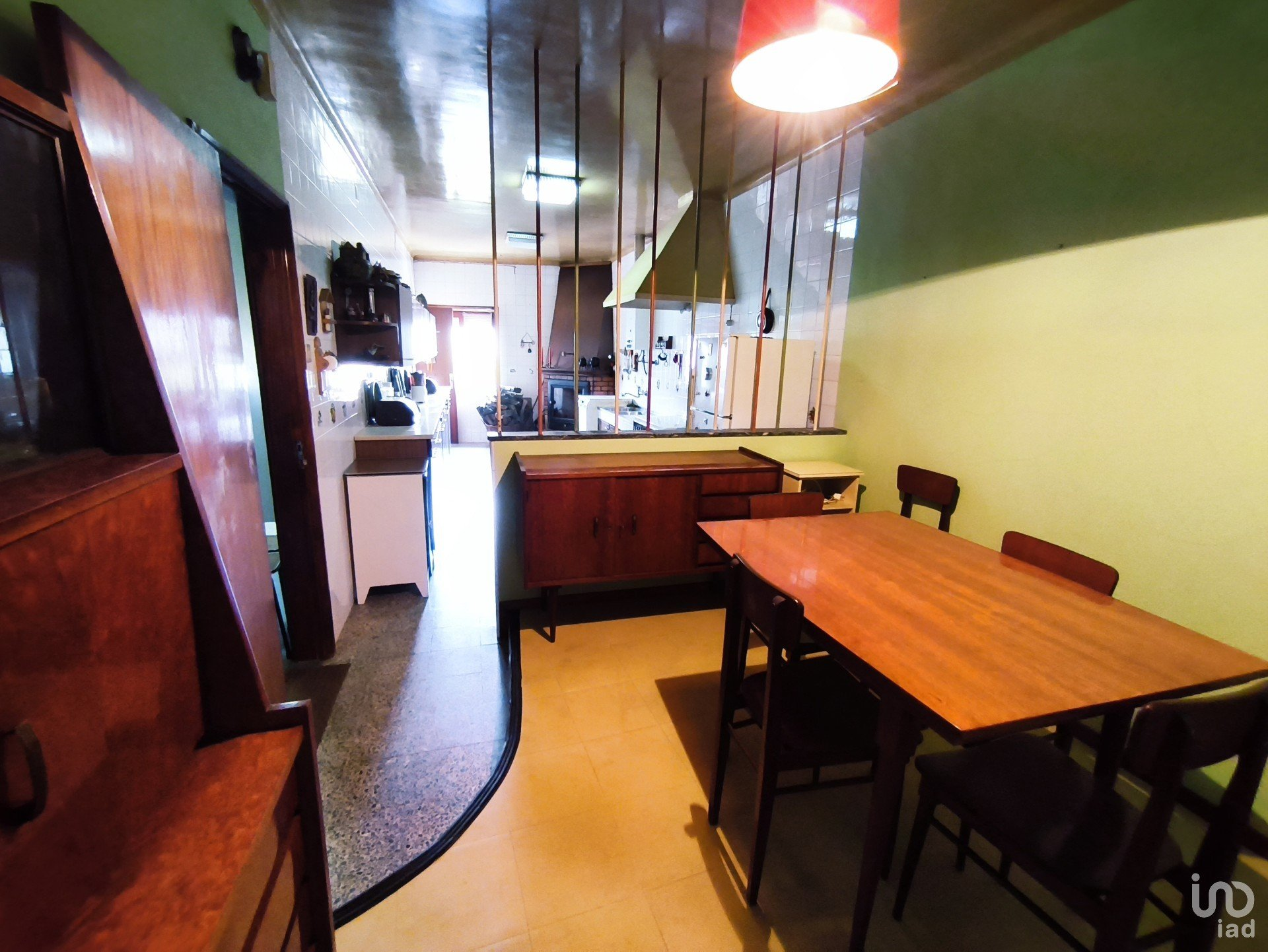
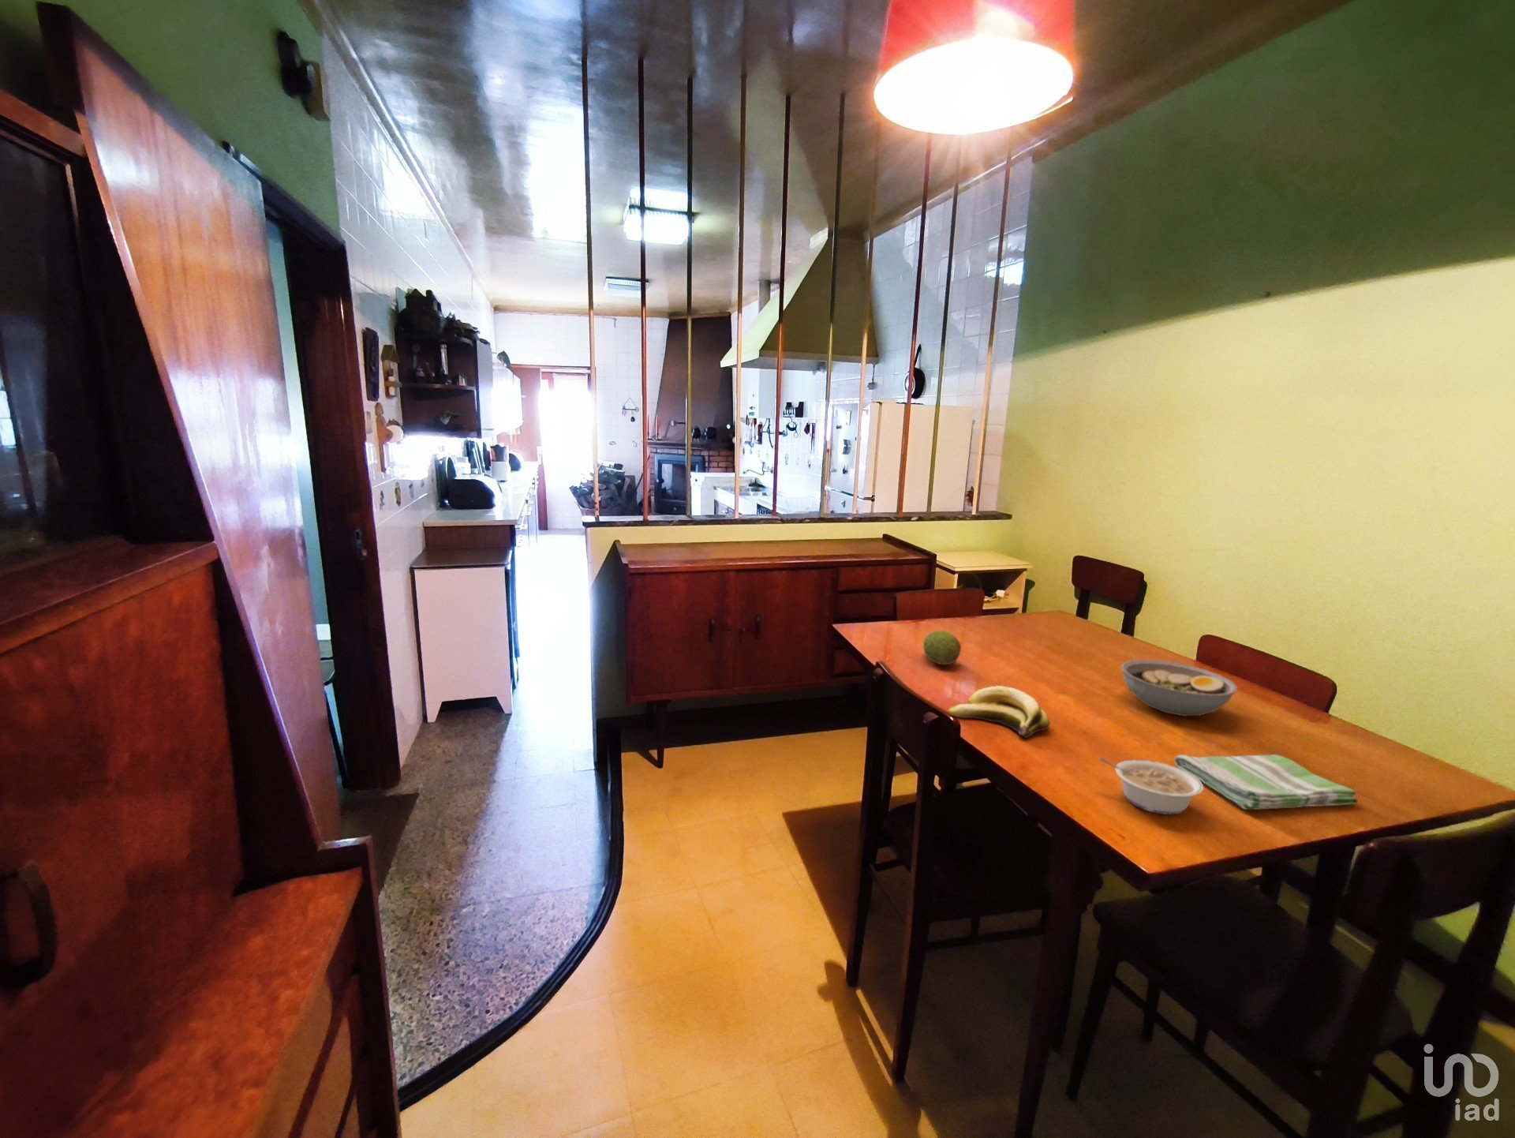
+ bowl (1174, 691)
+ dish towel (1261, 776)
+ legume (1154, 787)
+ banana (1001, 709)
+ fruit (940, 646)
